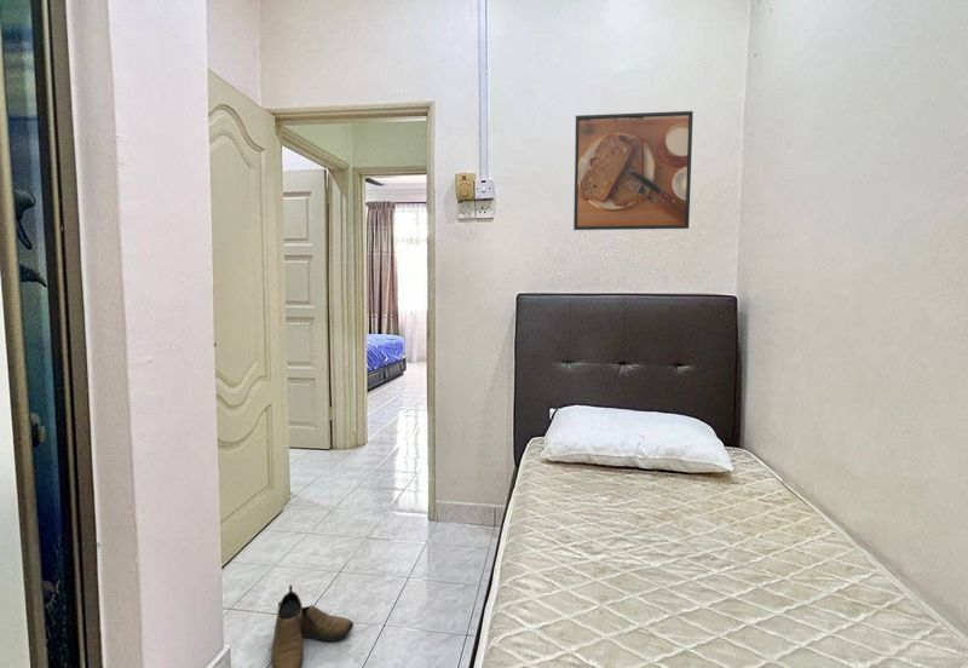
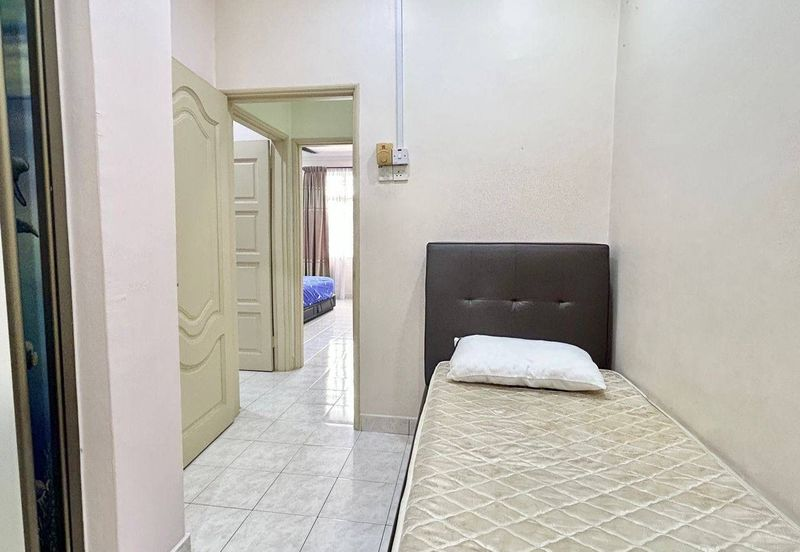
- shoe (302, 622)
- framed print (632, 172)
